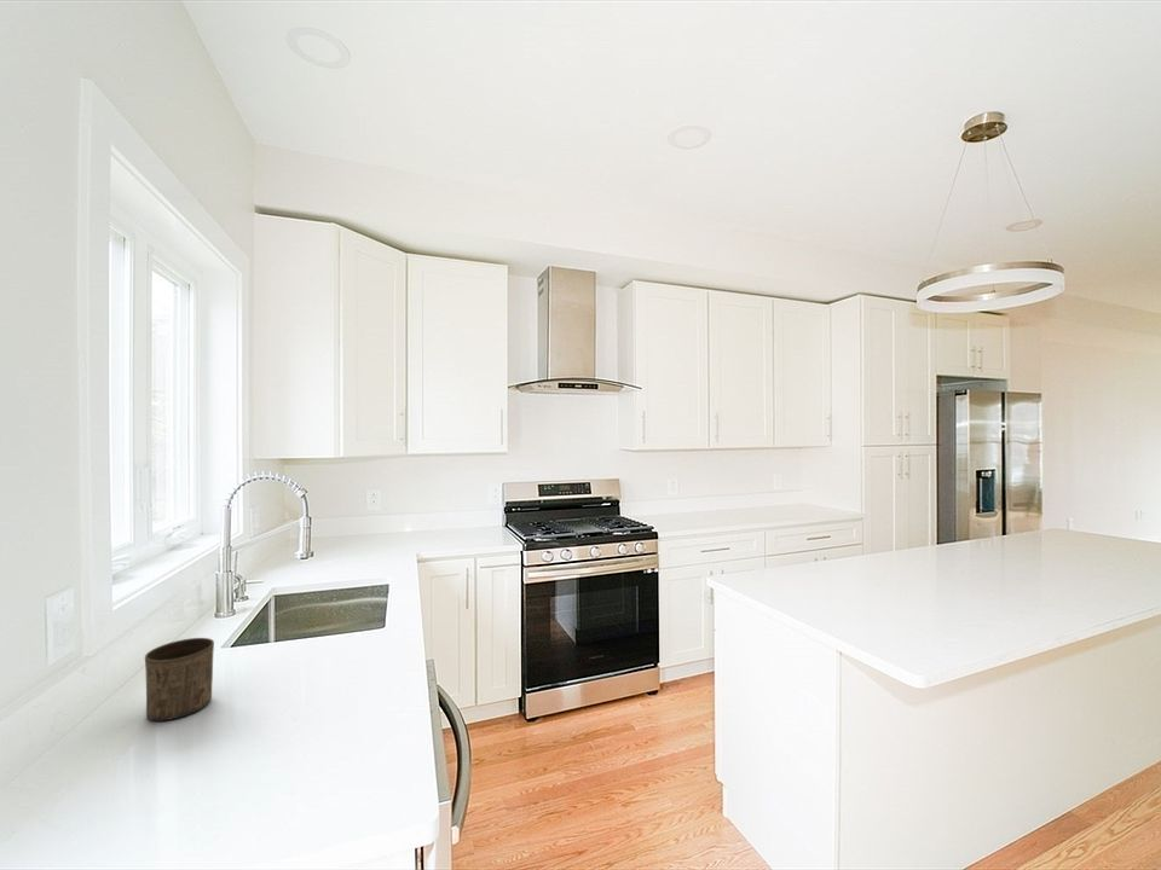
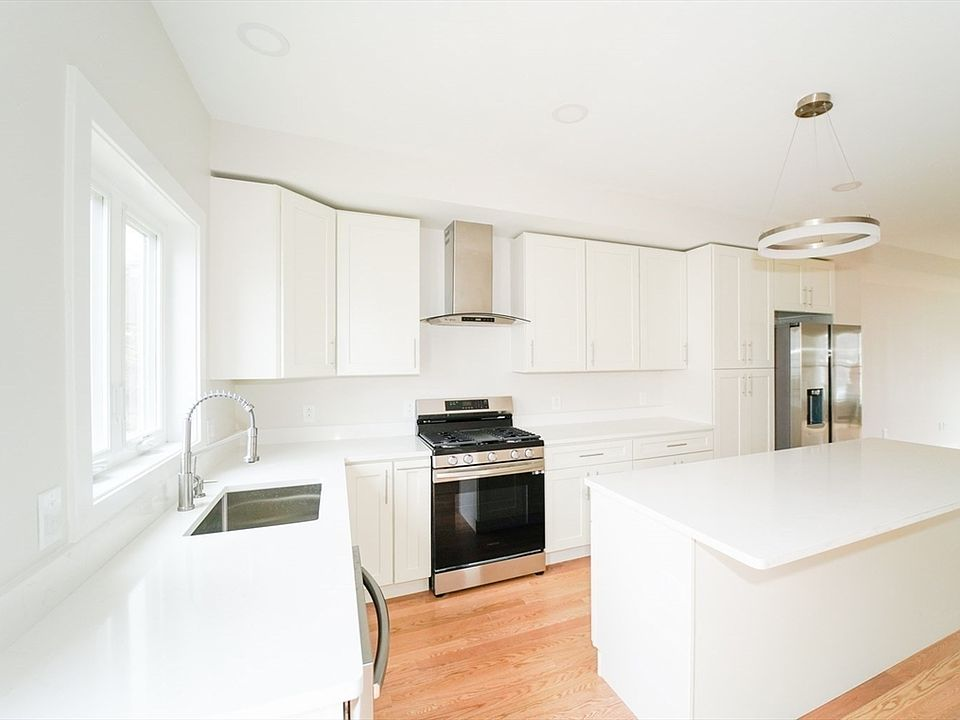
- cup (180, 678)
